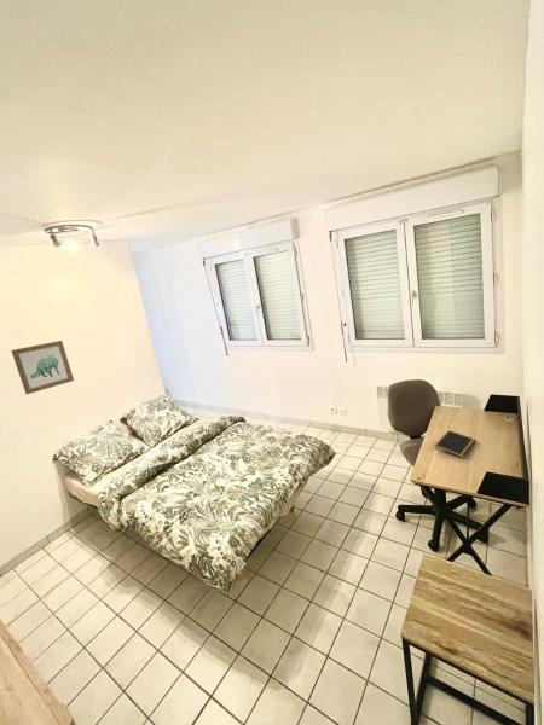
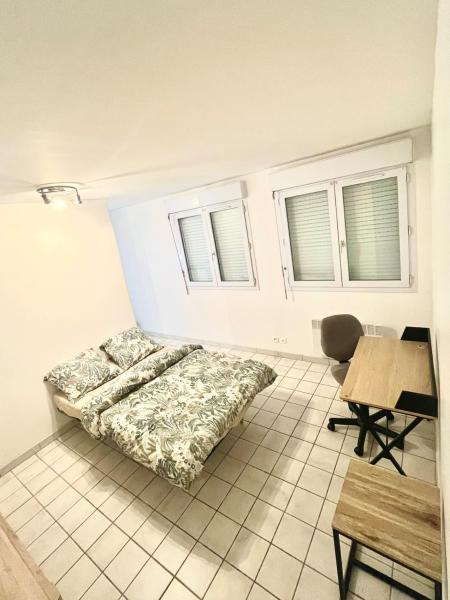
- wall art (44, 366)
- notepad (456, 442)
